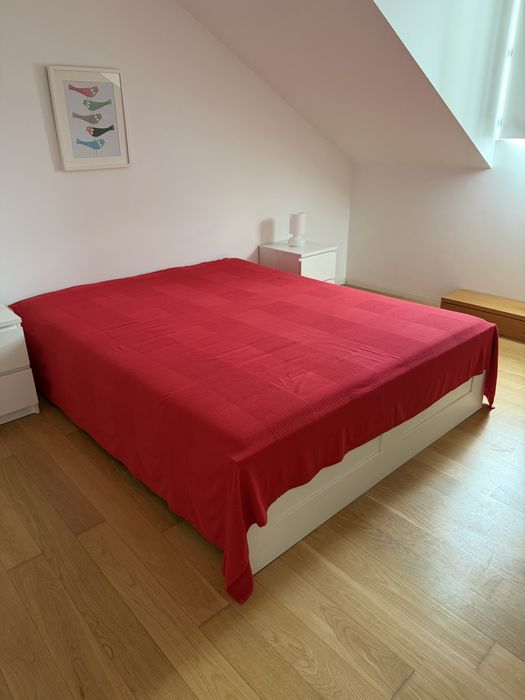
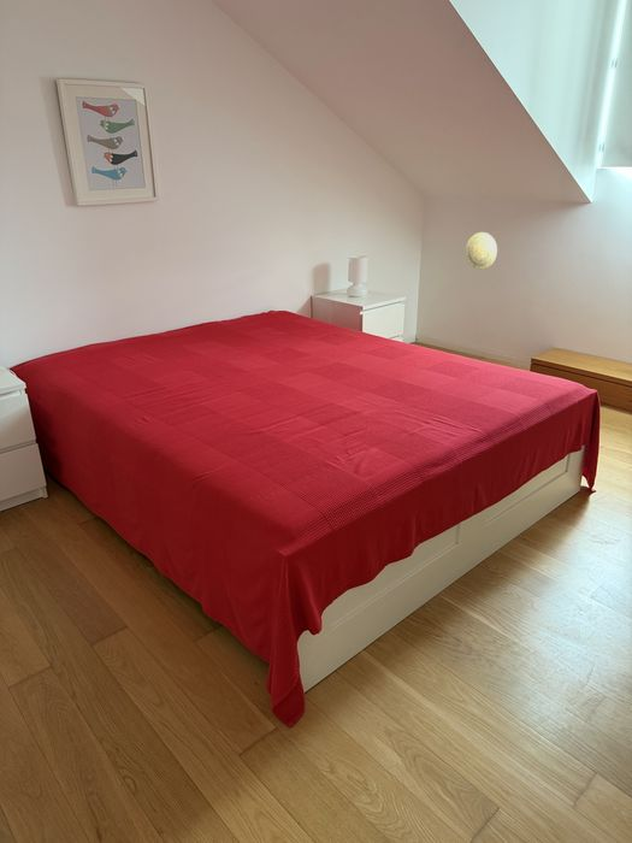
+ decorative plate (480, 250)
